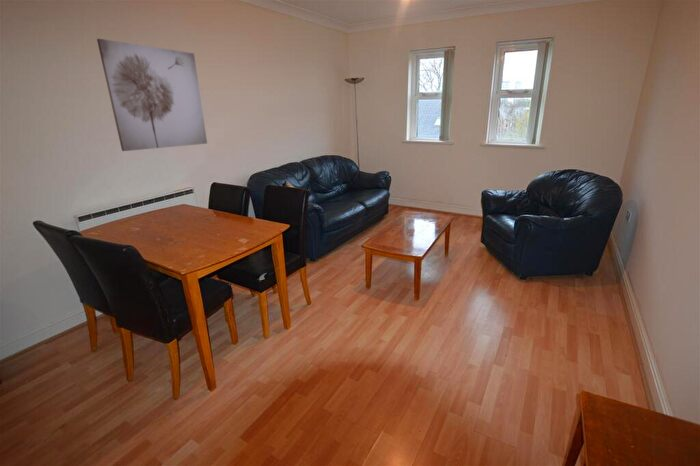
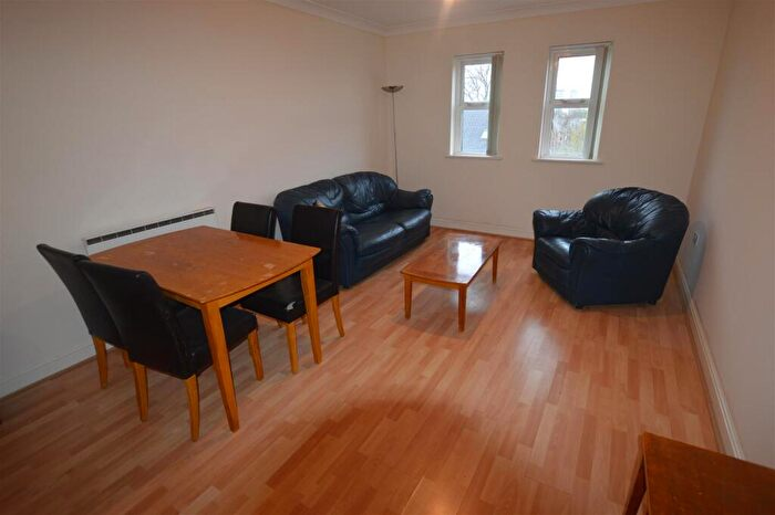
- wall art (160, 99)
